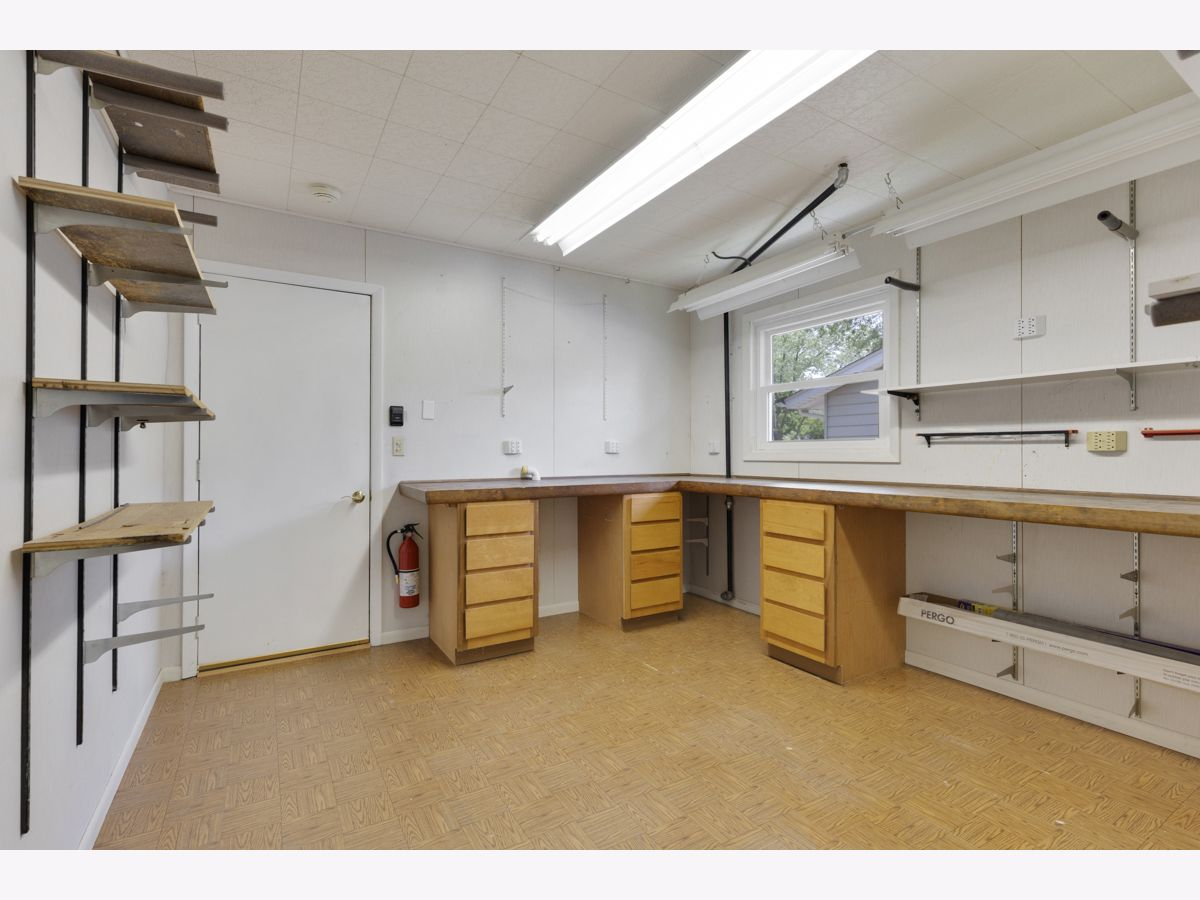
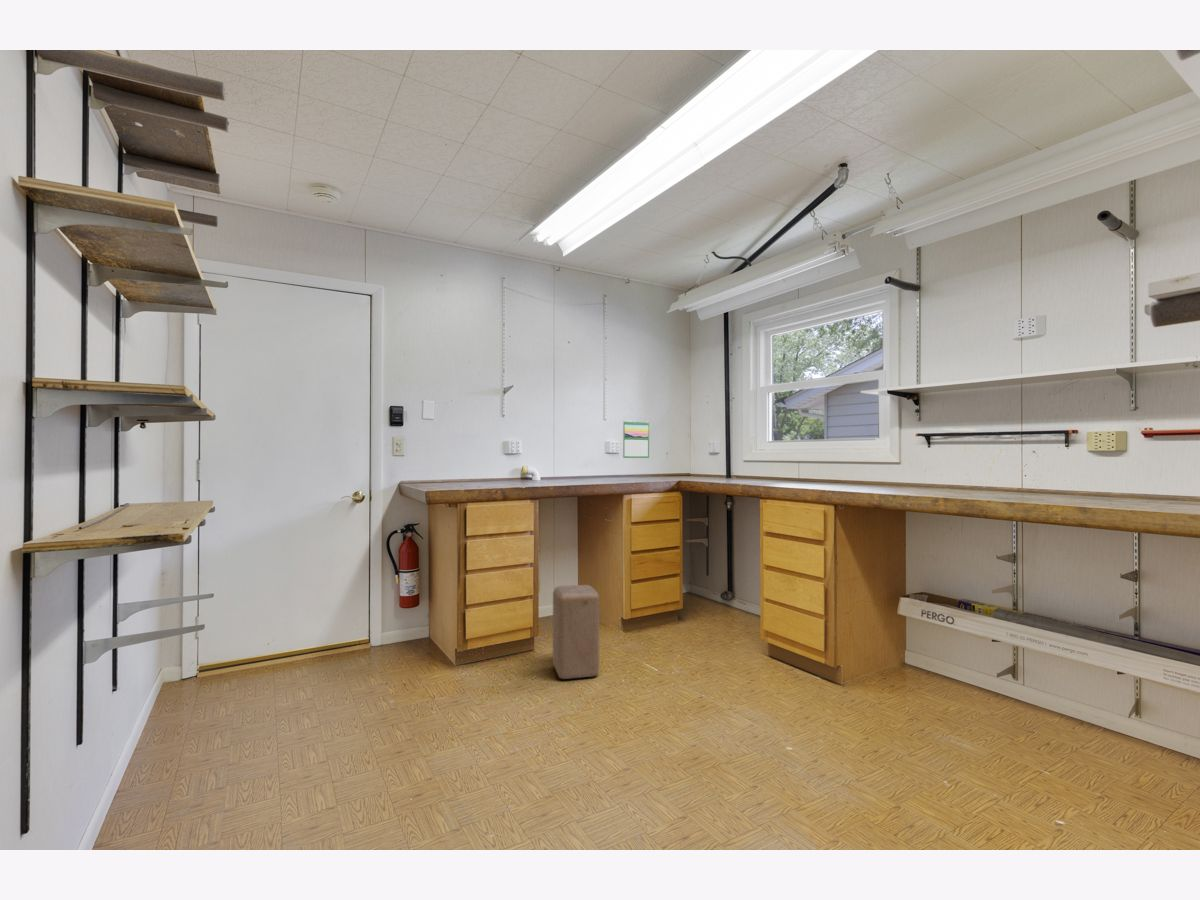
+ stool (575, 630)
+ calendar (636, 439)
